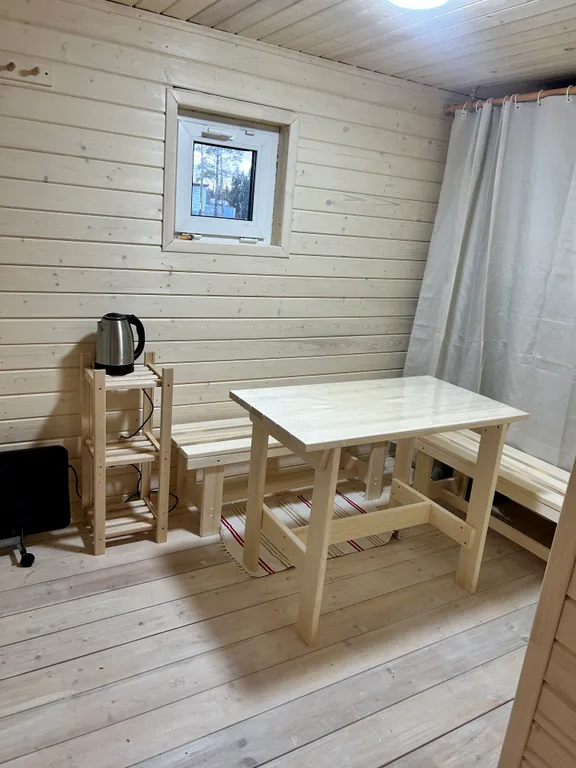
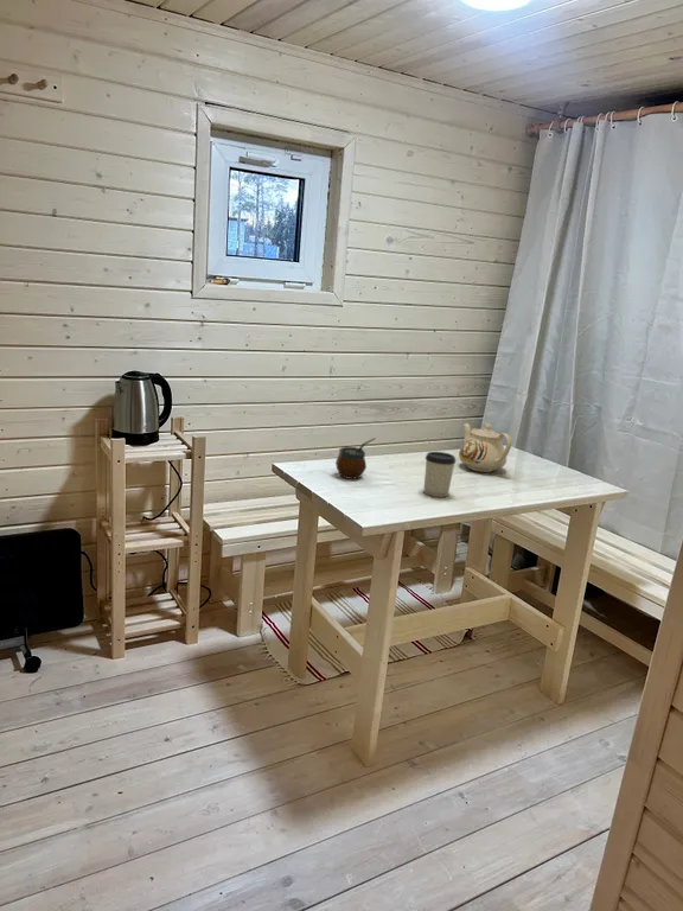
+ cup (438, 473)
+ teapot (484, 445)
+ gourd (356, 457)
